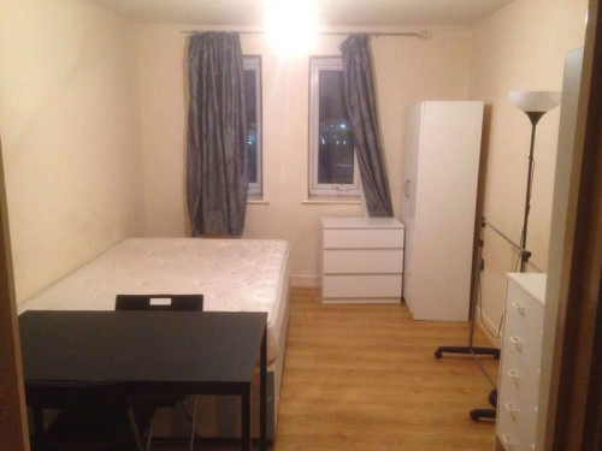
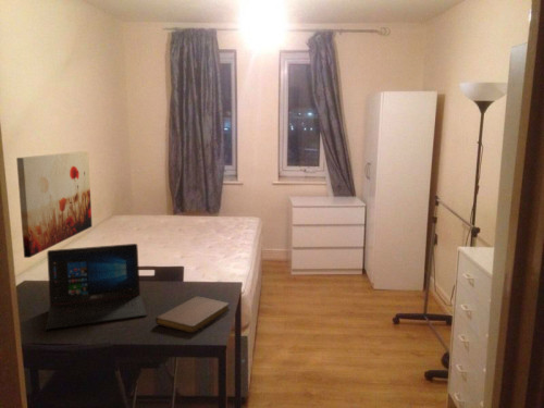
+ laptop (96, 283)
+ wall art (60, 197)
+ notebook (194, 312)
